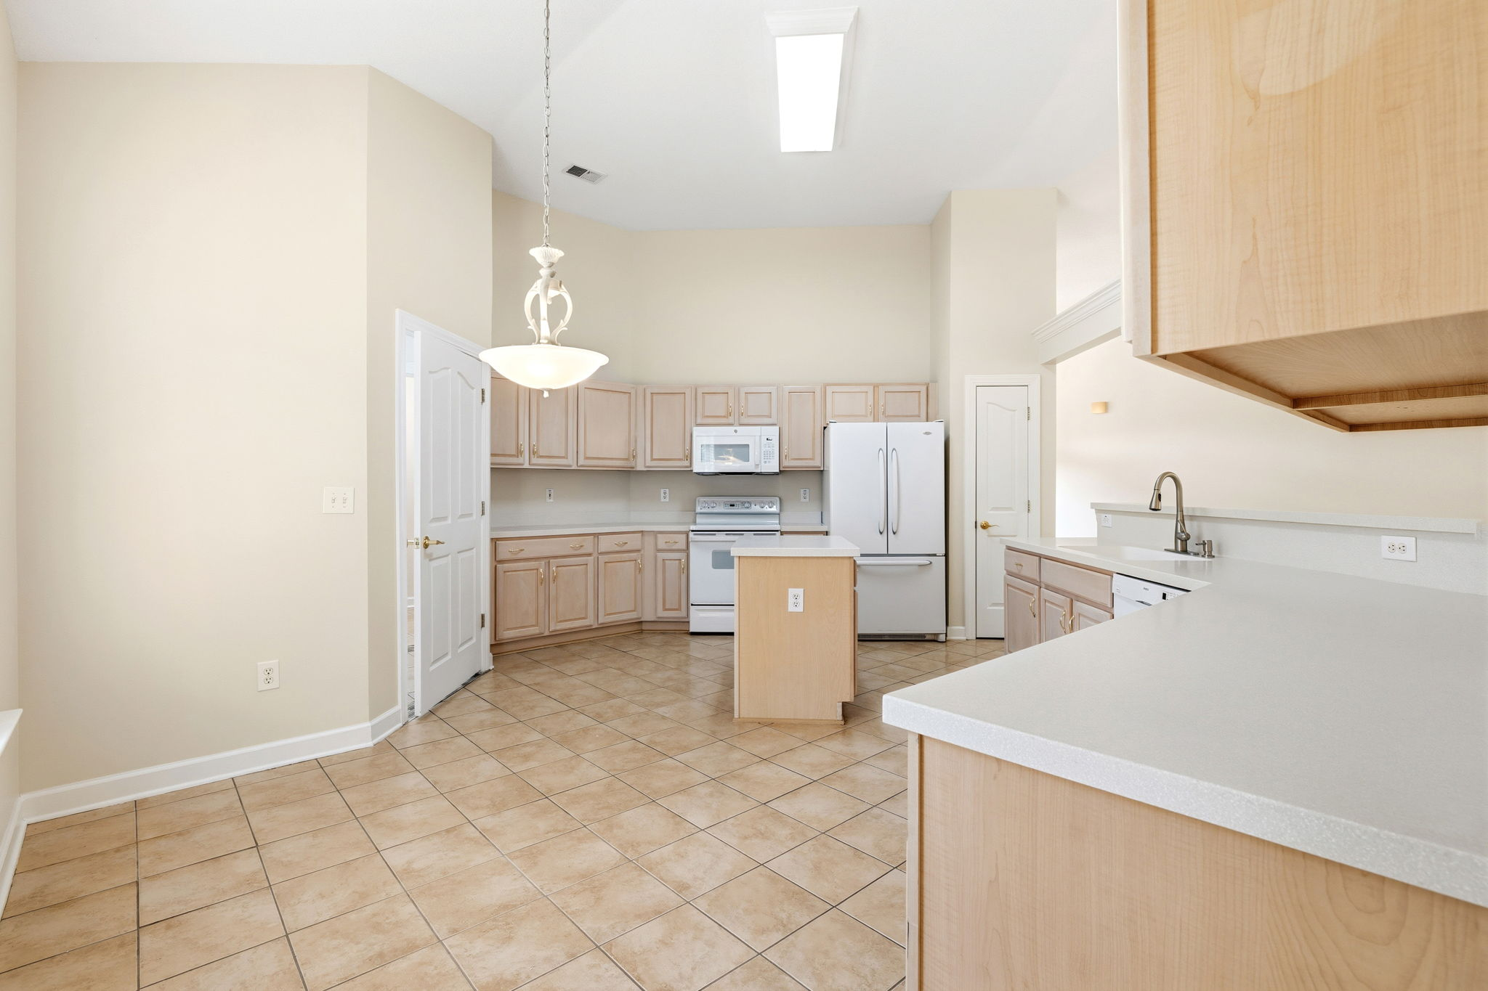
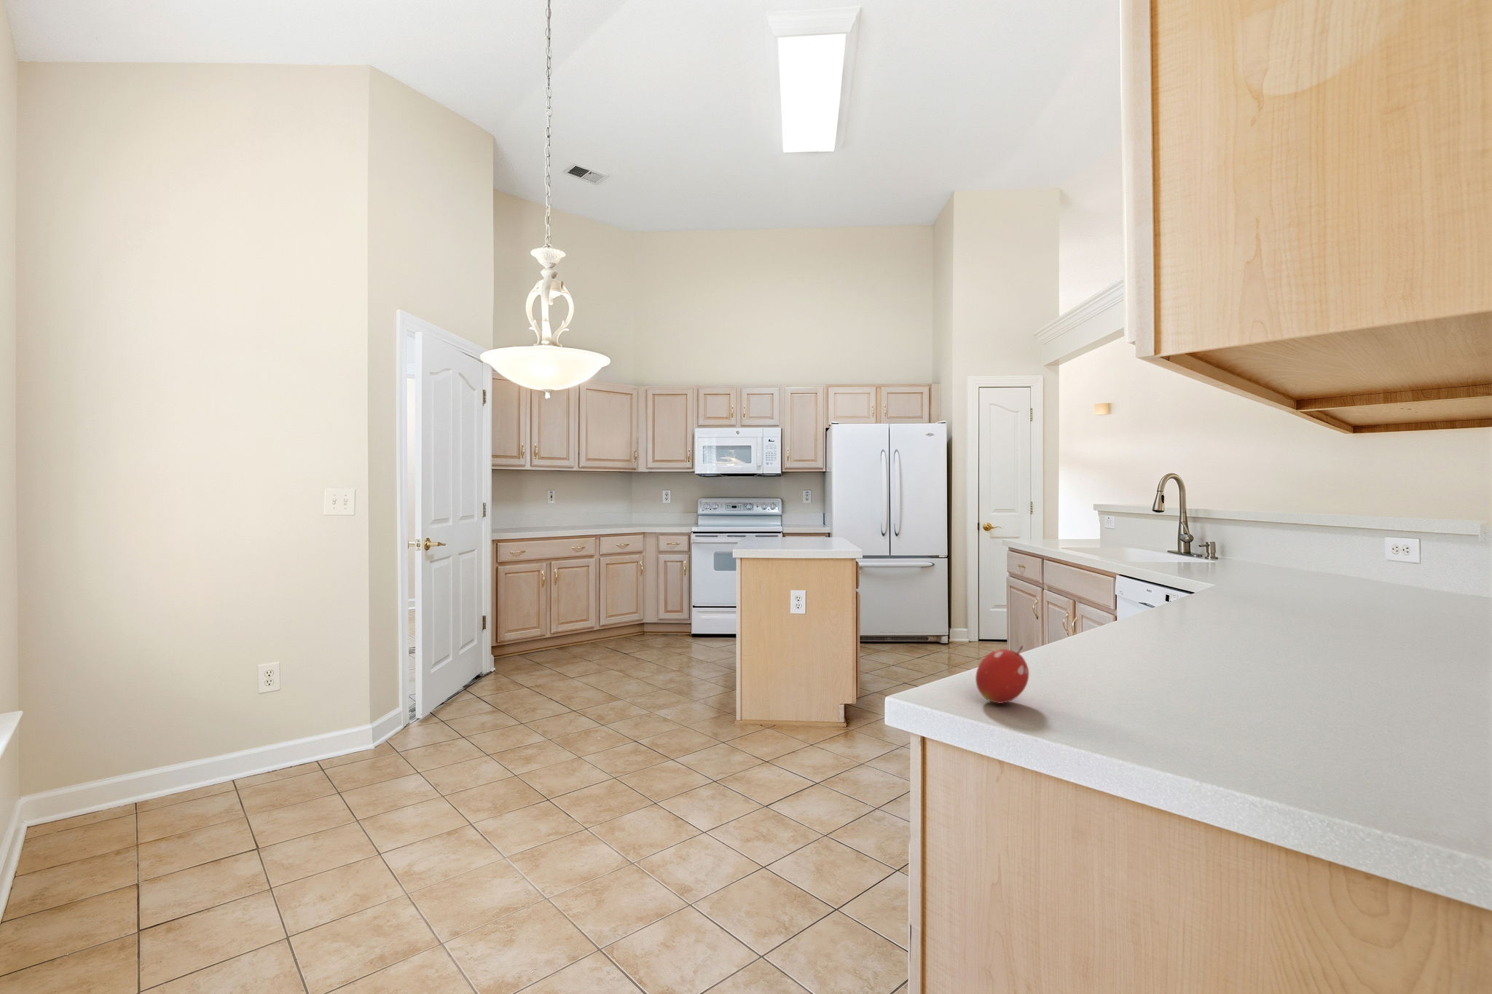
+ fruit (1003, 673)
